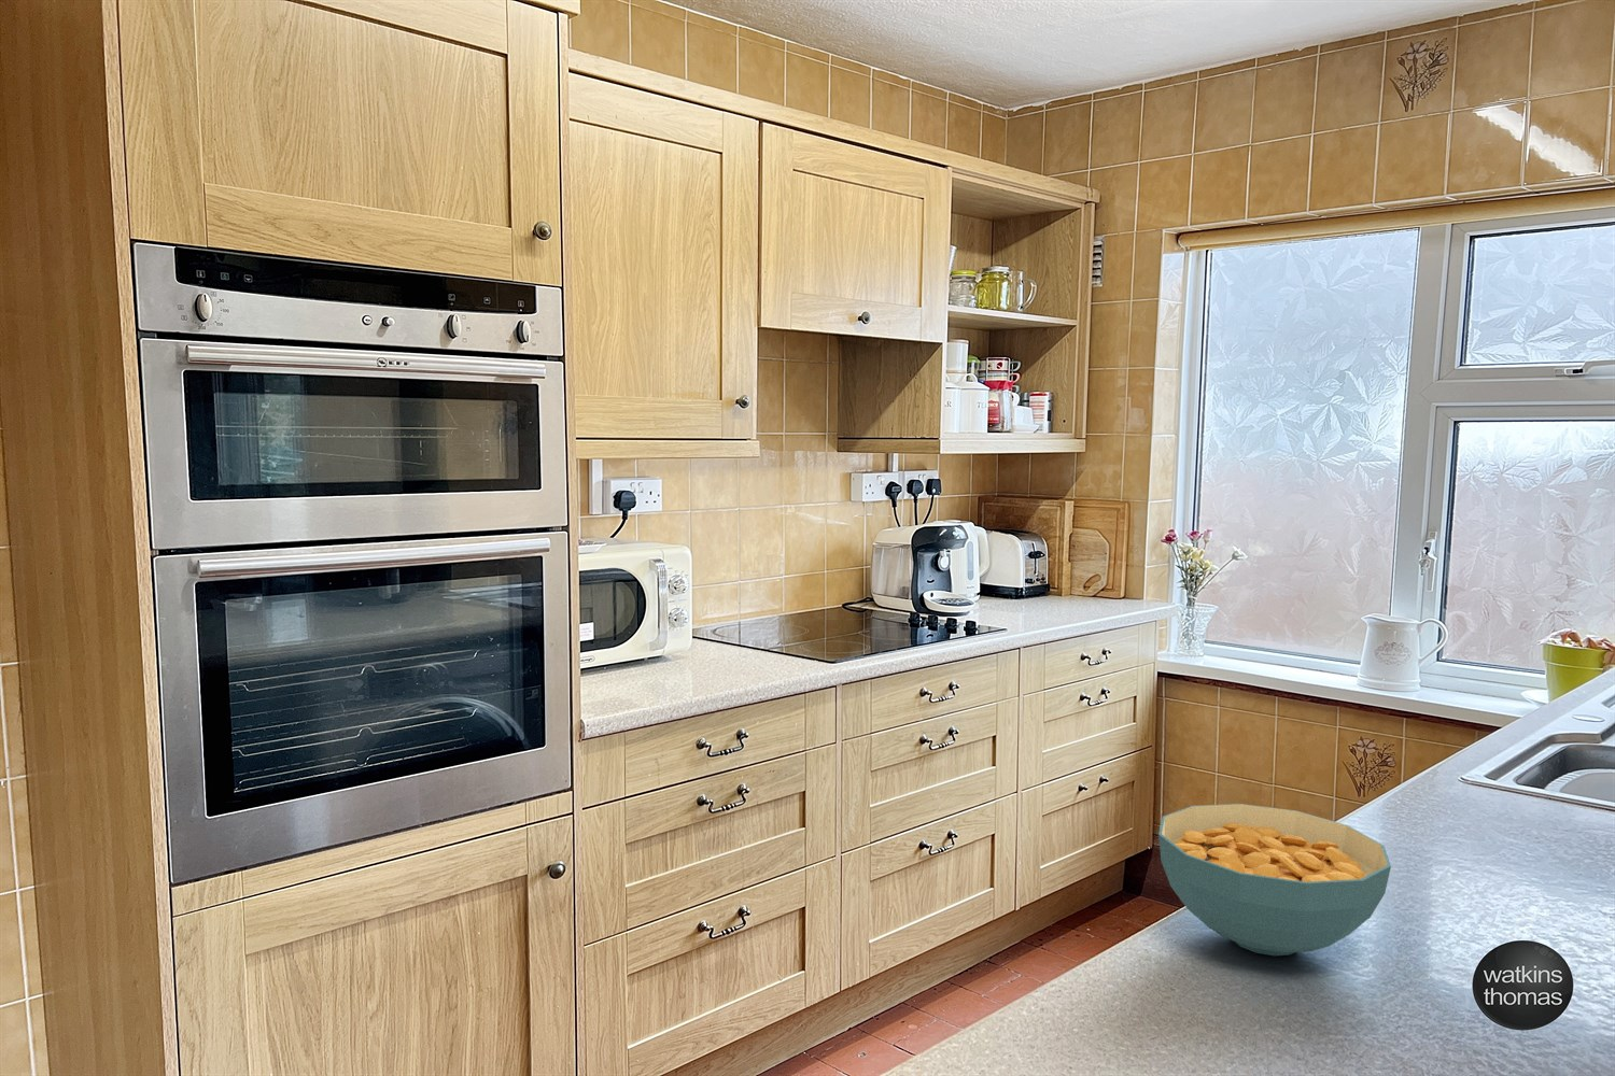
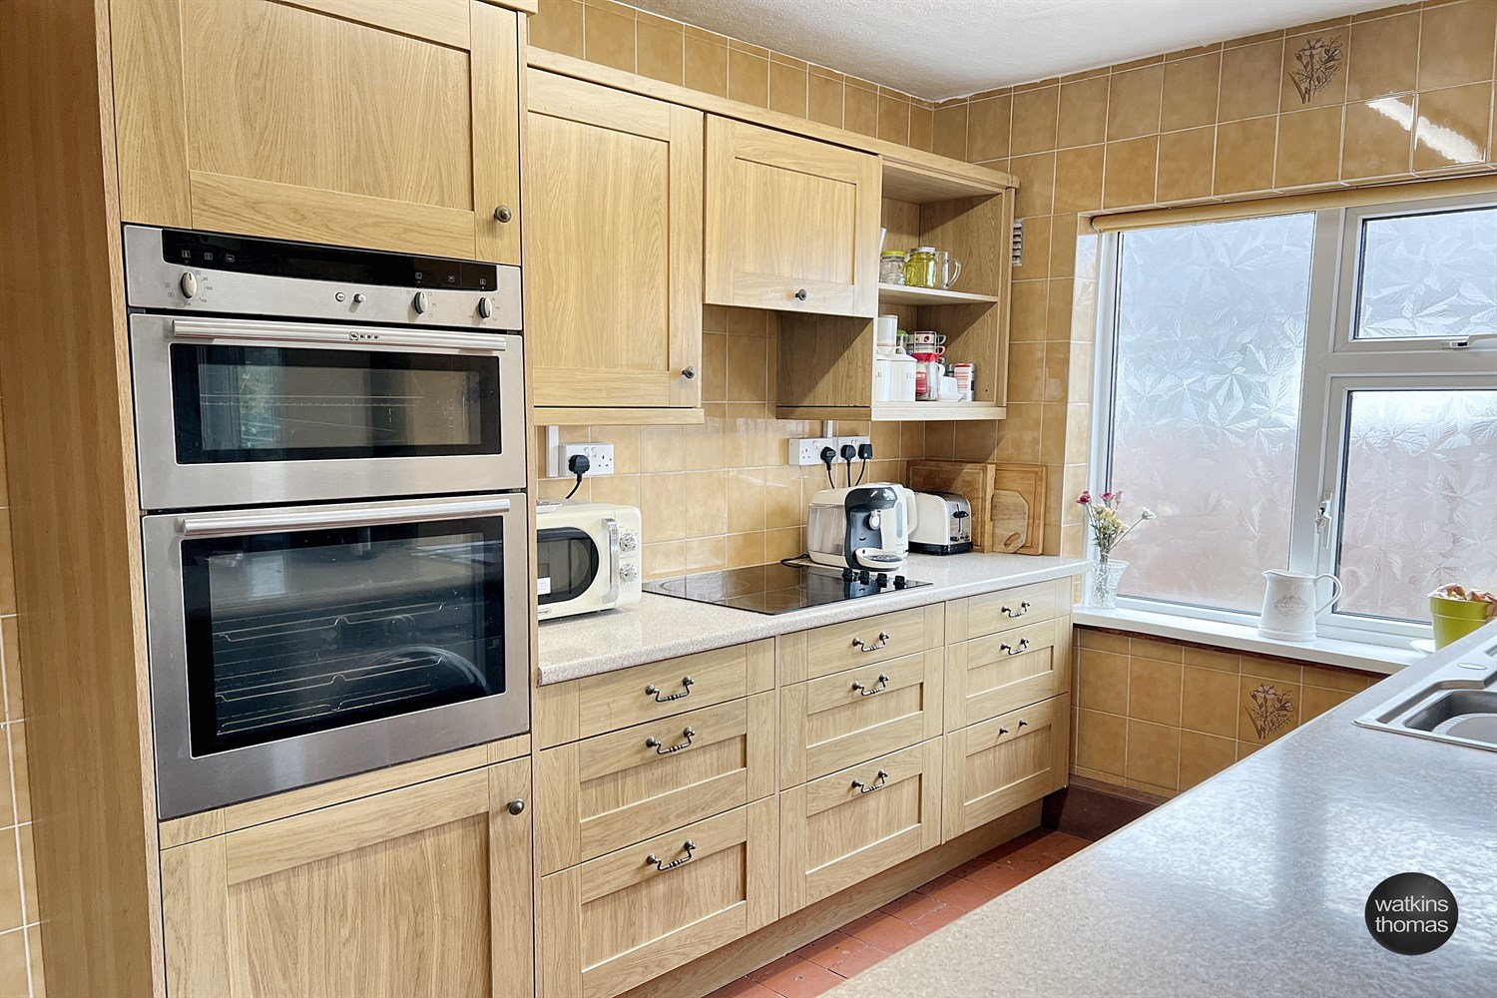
- cereal bowl (1268, 890)
